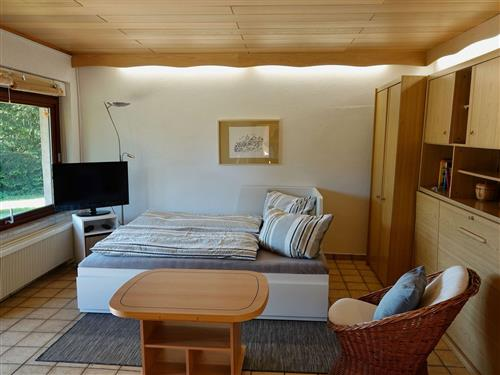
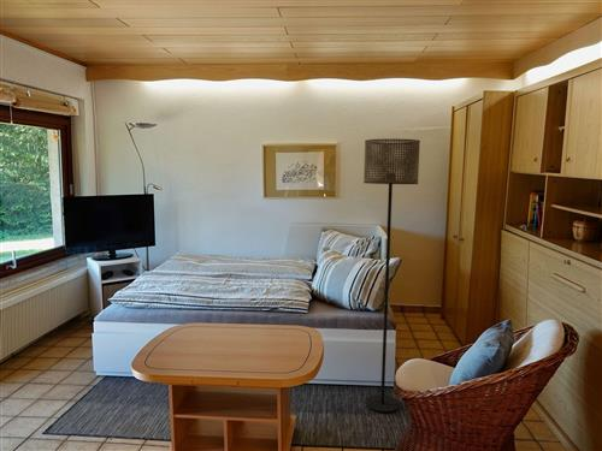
+ floor lamp (386, 275)
